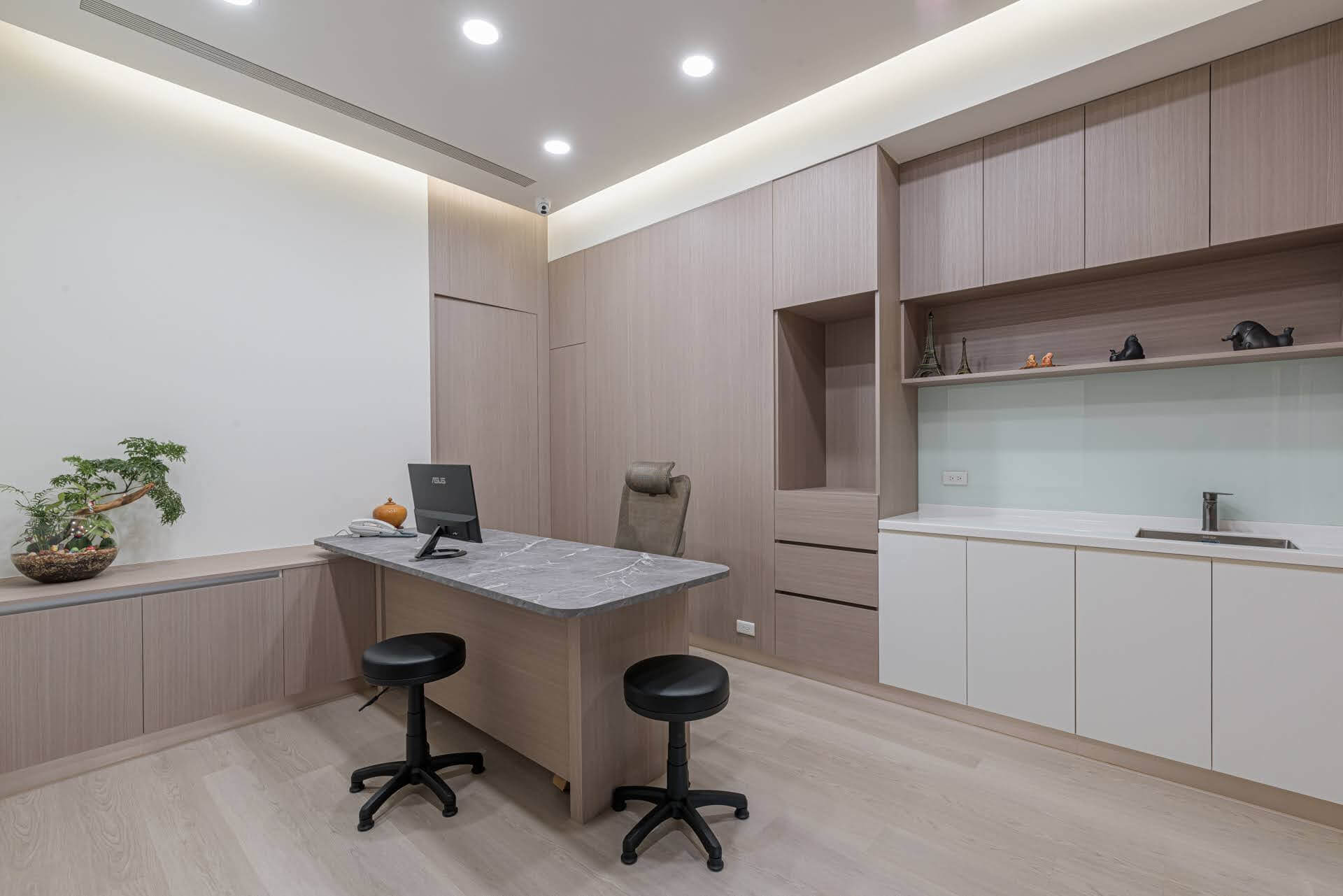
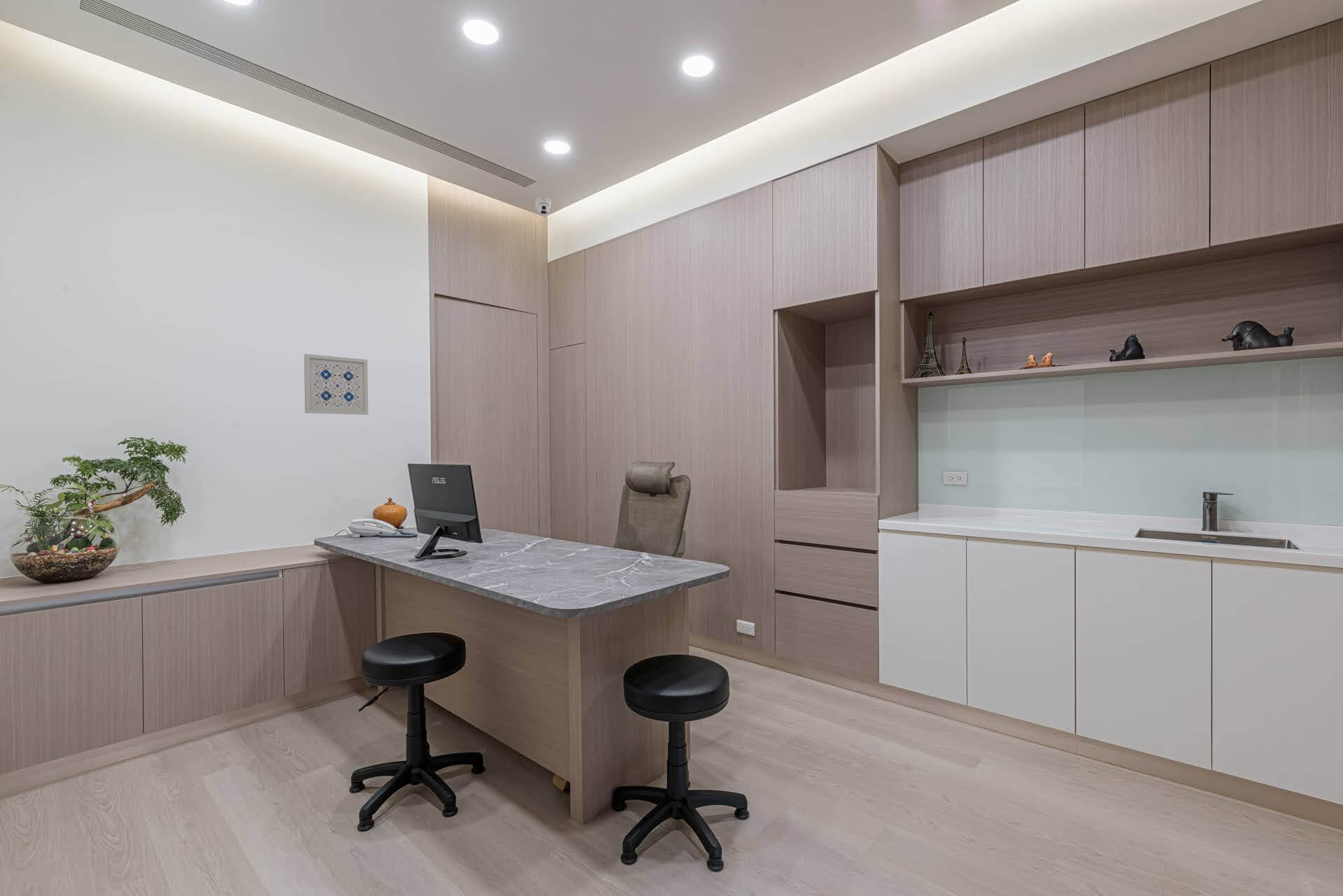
+ wall art (337, 385)
